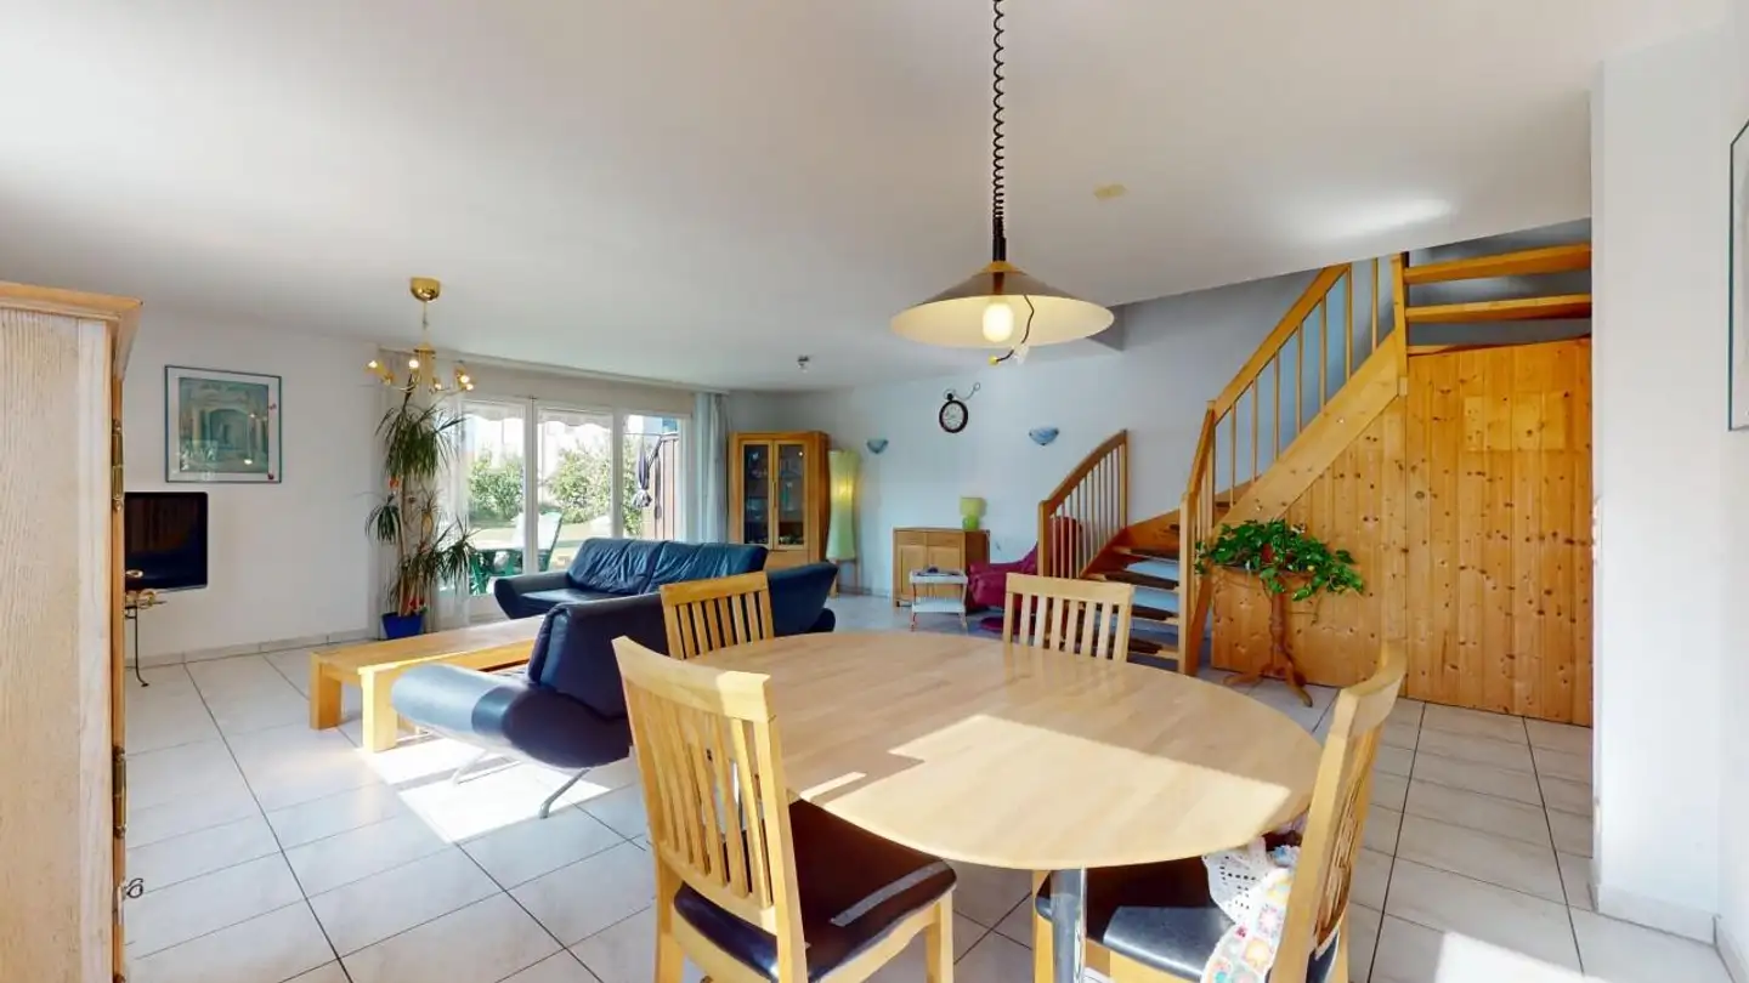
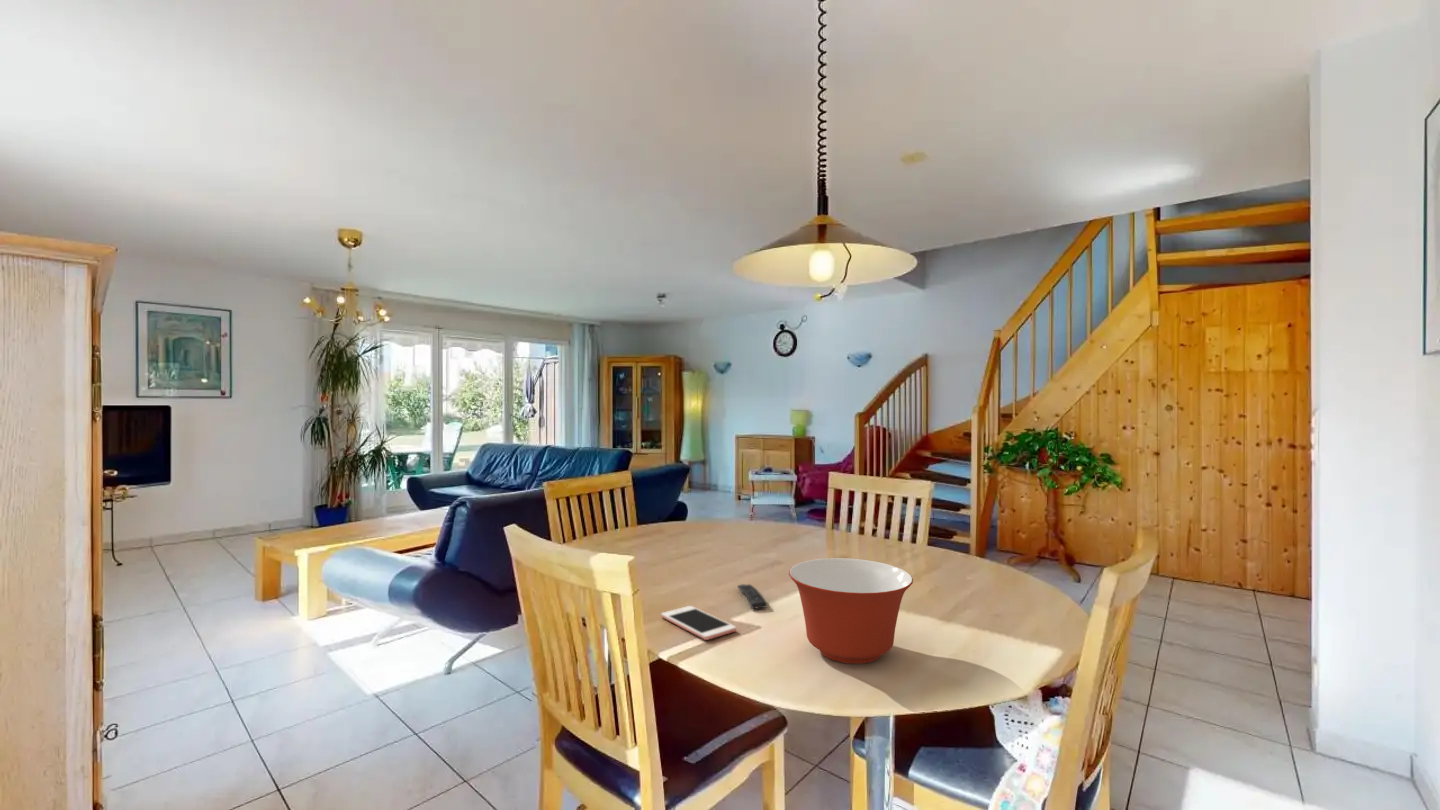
+ mixing bowl (849, 612)
+ remote control (750, 594)
+ cell phone (697, 621)
